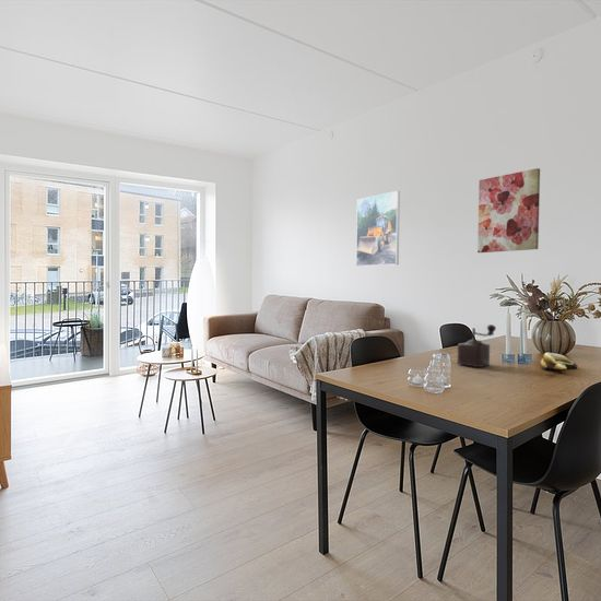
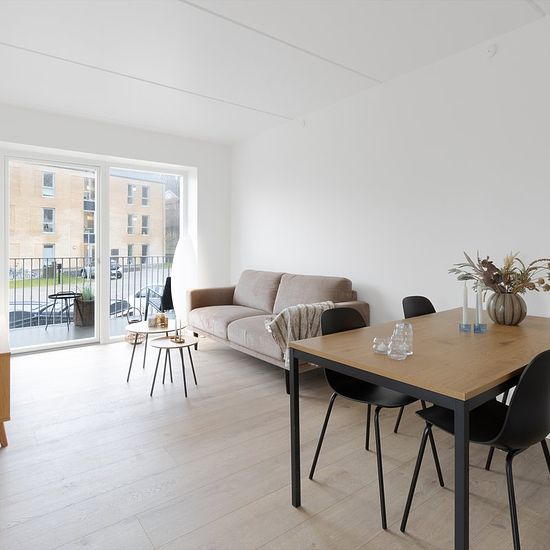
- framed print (376, 231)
- pepper mill (476, 344)
- wall art (507, 212)
- banana (561, 361)
